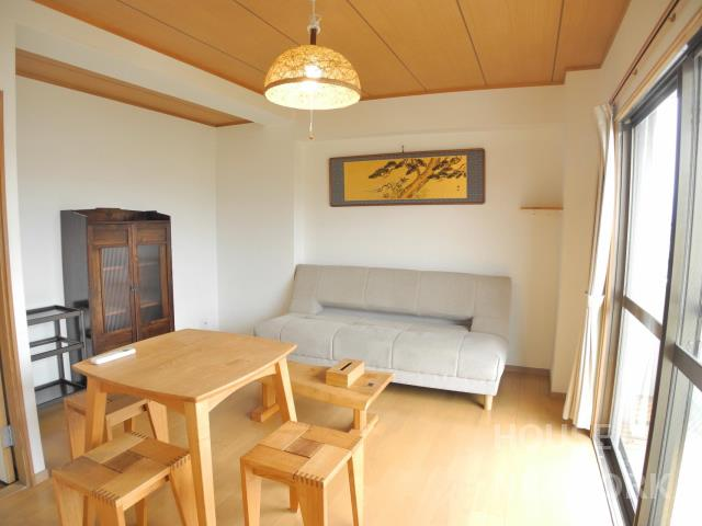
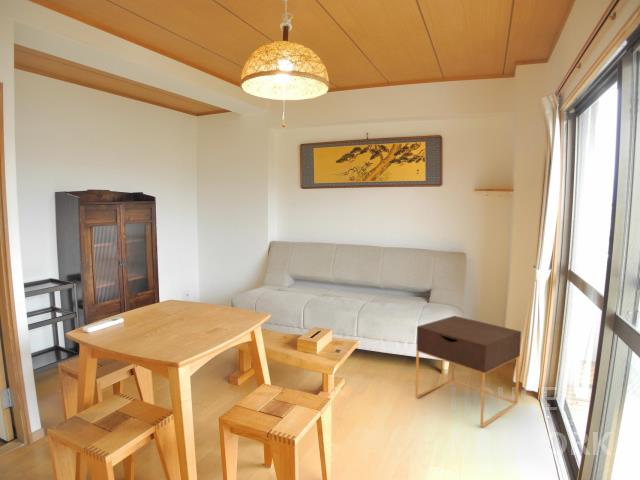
+ nightstand (466, 365)
